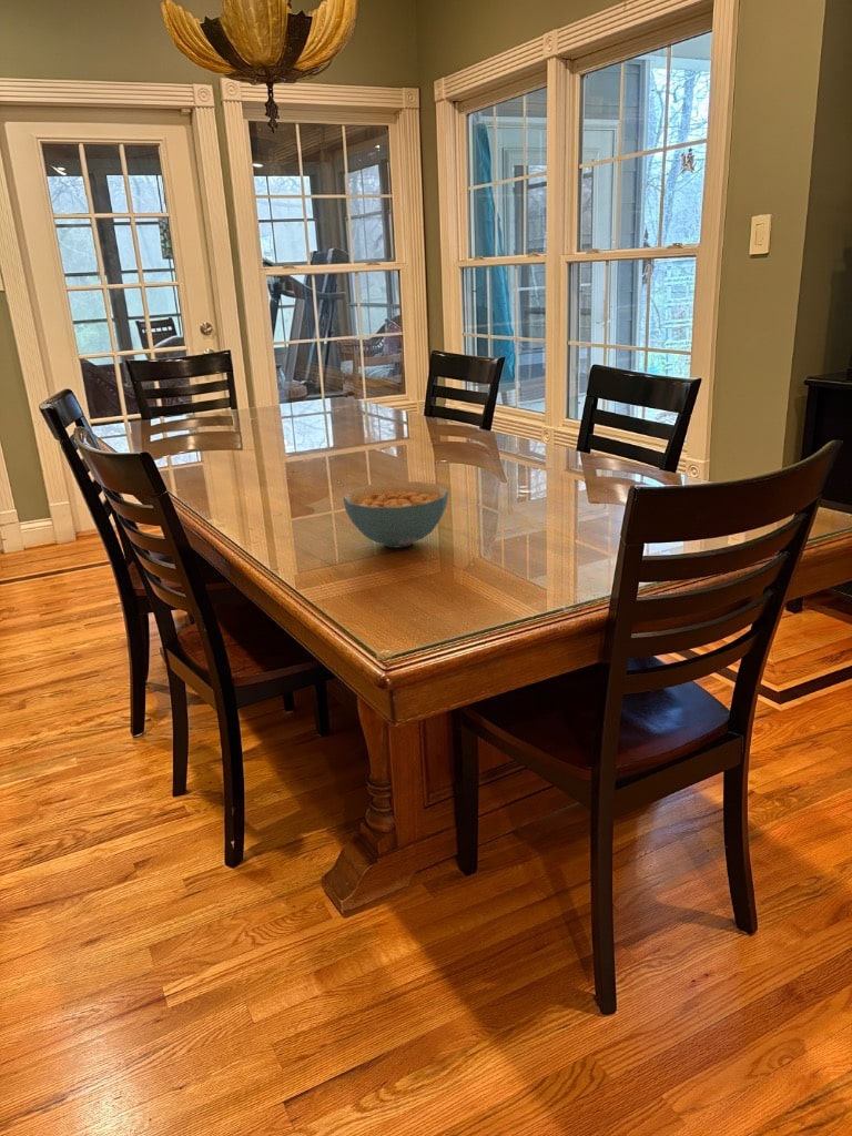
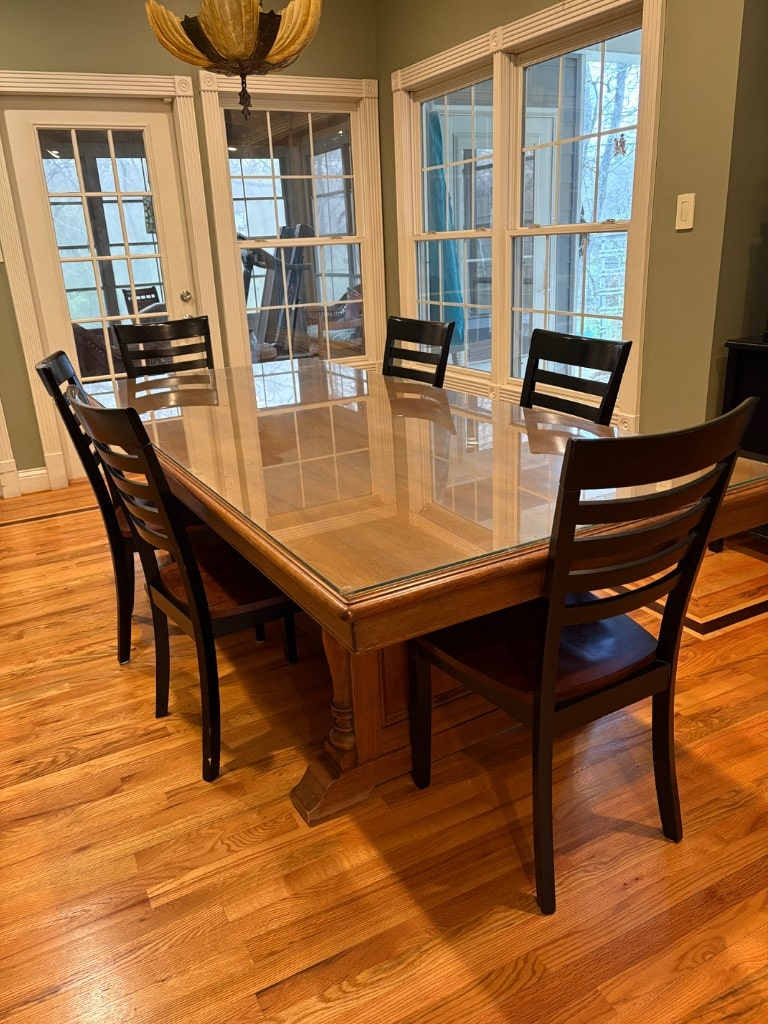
- cereal bowl (397, 518)
